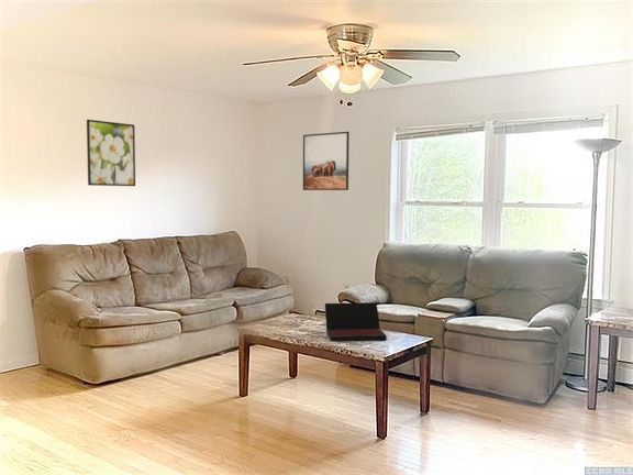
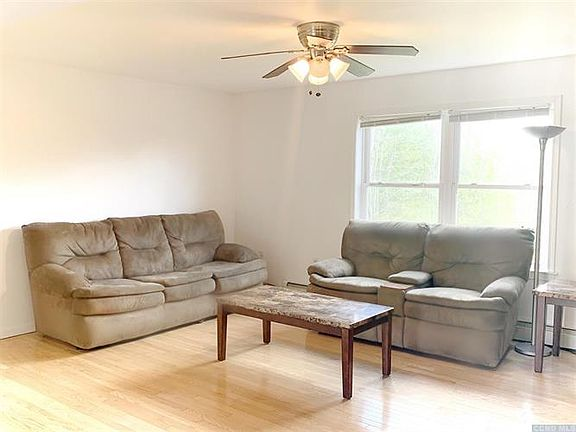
- laptop (354, 320)
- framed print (111, 154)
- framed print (324, 162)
